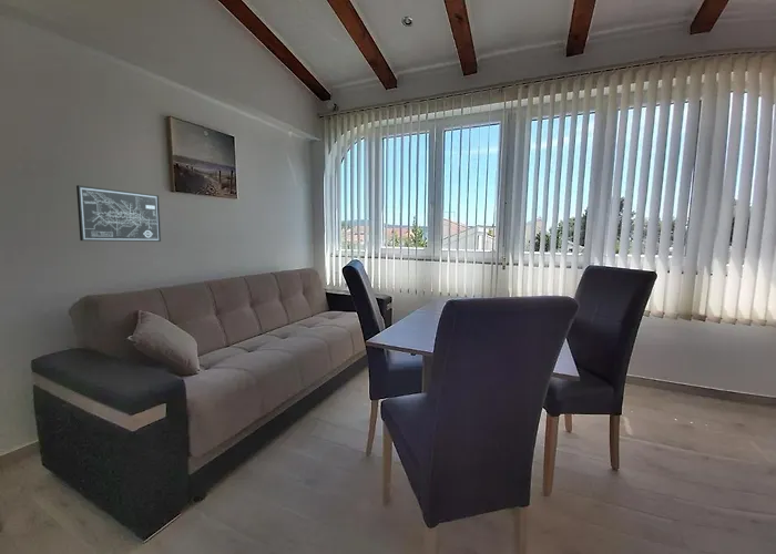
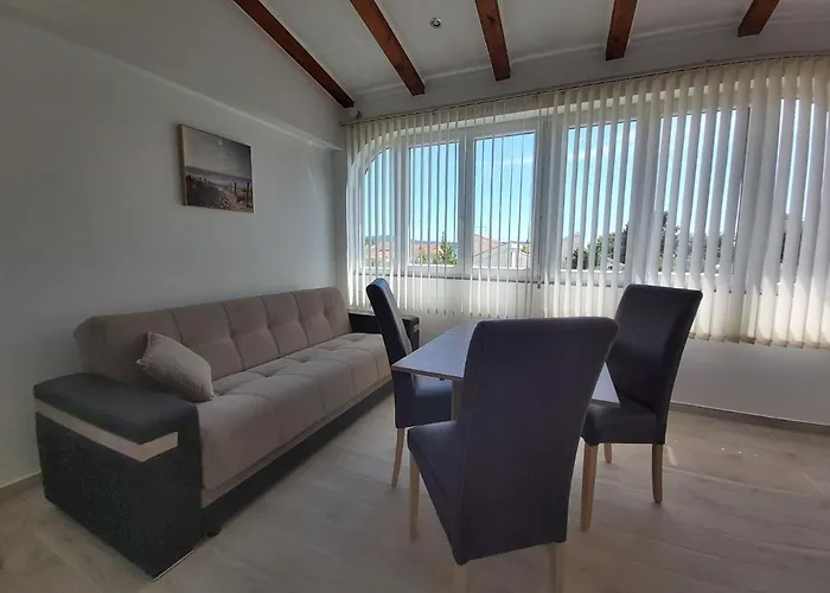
- wall art (122, 216)
